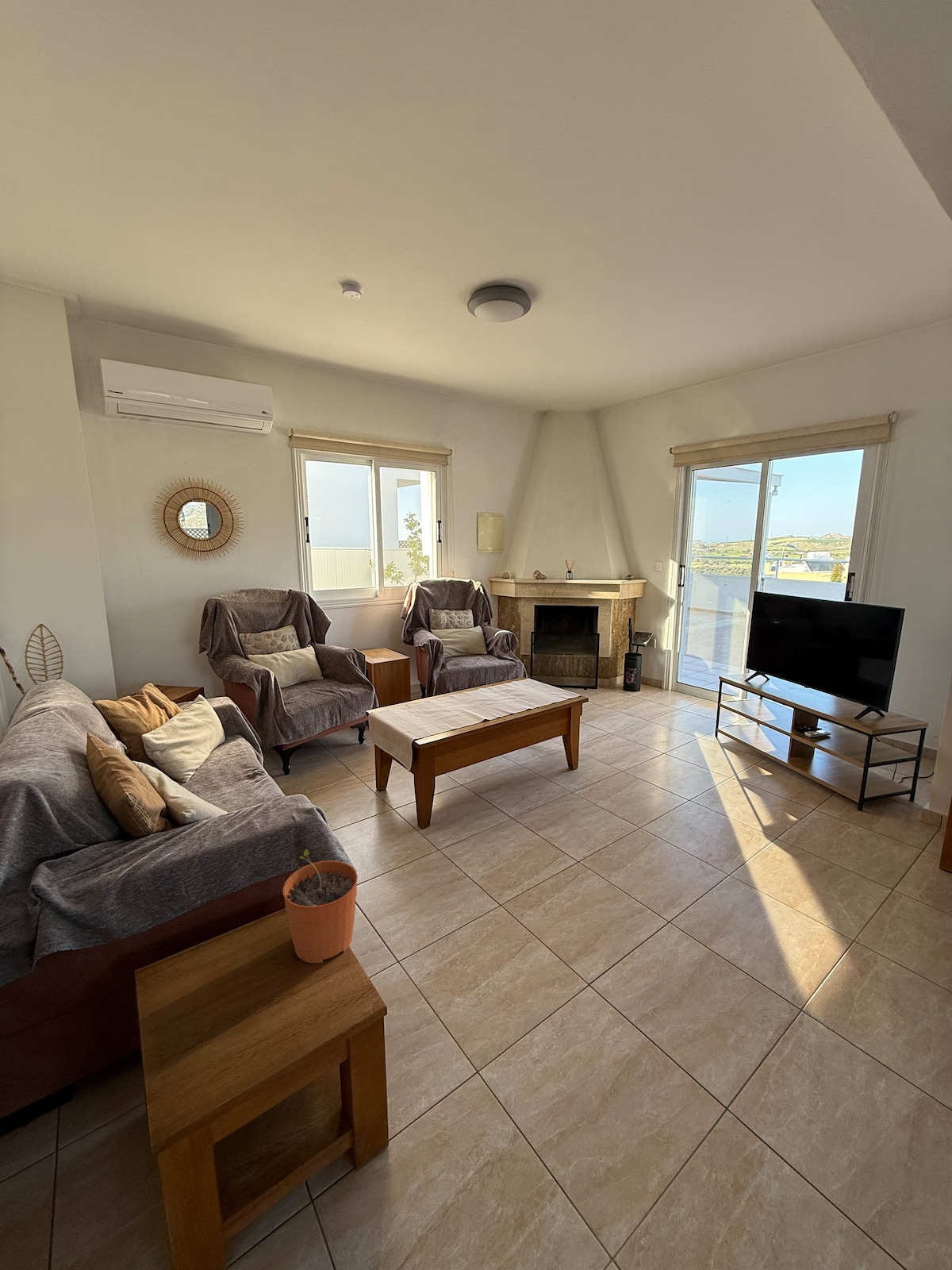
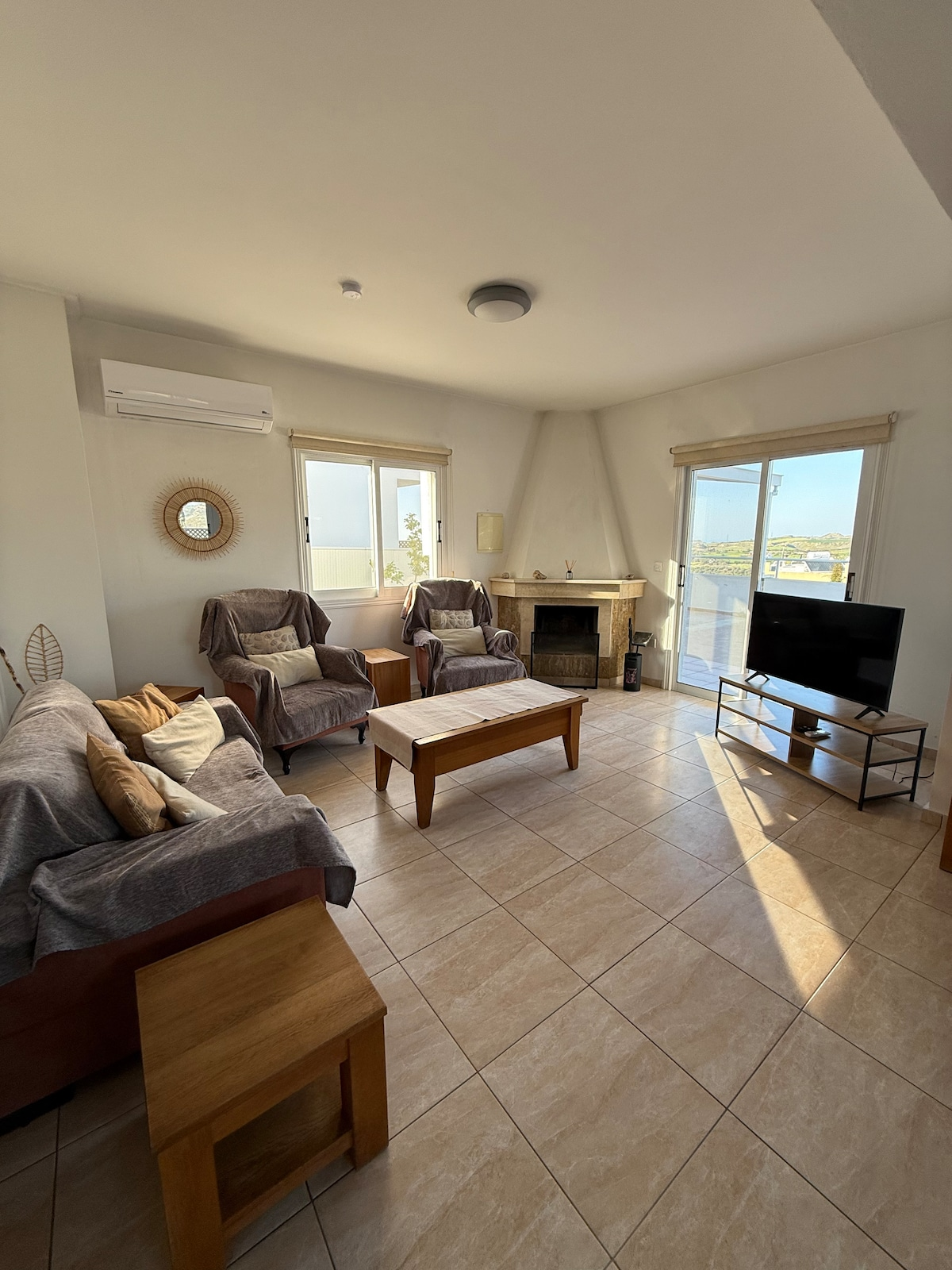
- plant pot (321, 897)
